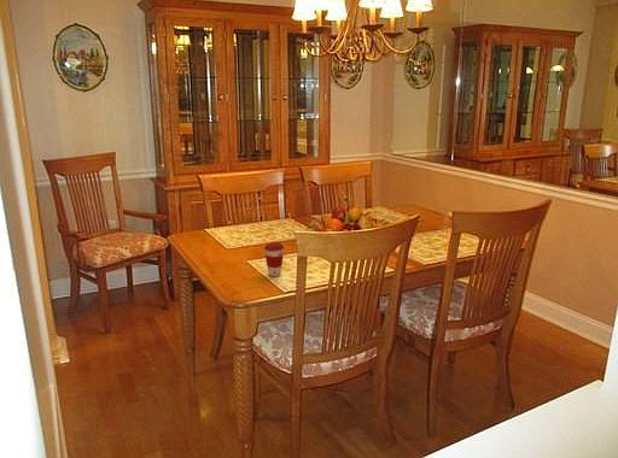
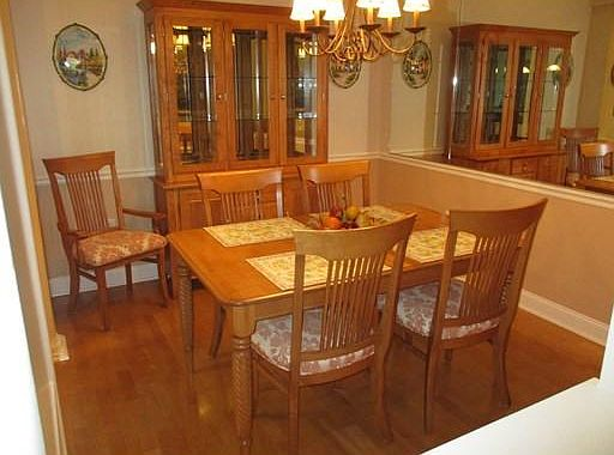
- coffee cup (274, 259)
